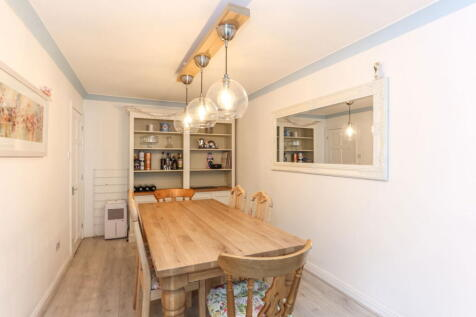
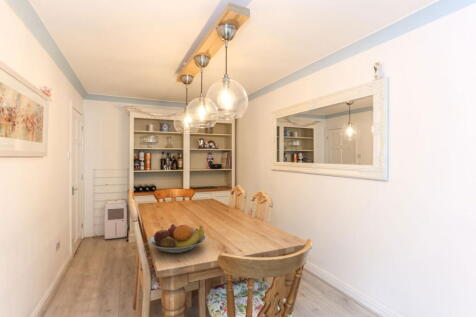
+ fruit bowl (177, 236)
